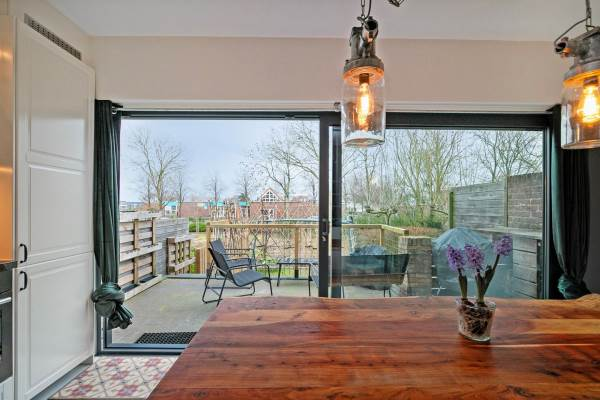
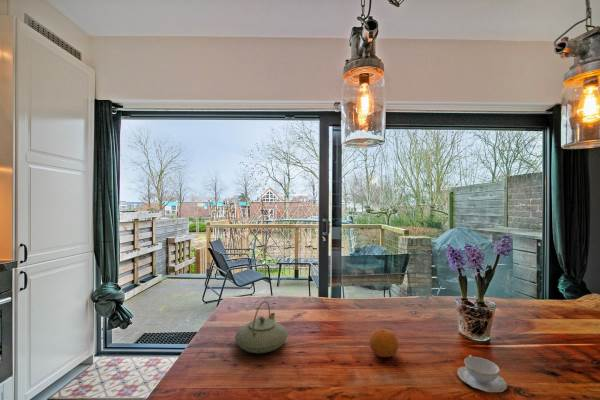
+ chinaware (481, 372)
+ fruit (383, 342)
+ teapot (263, 321)
